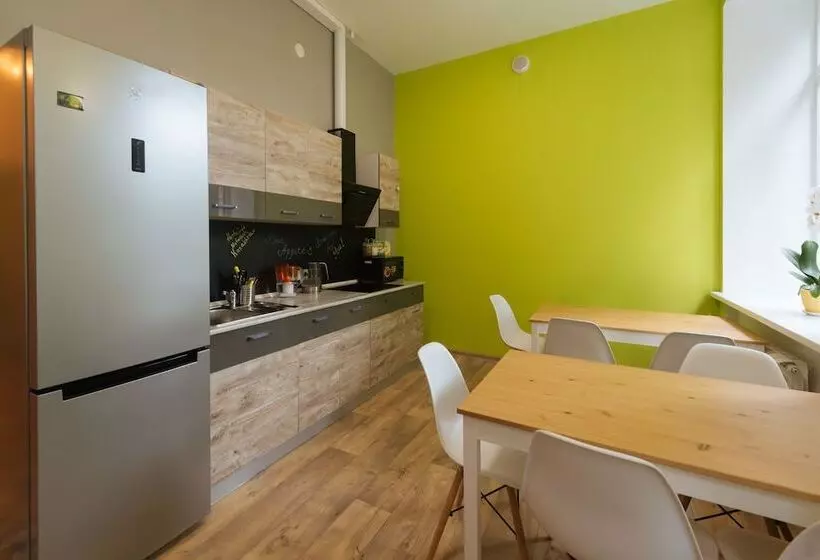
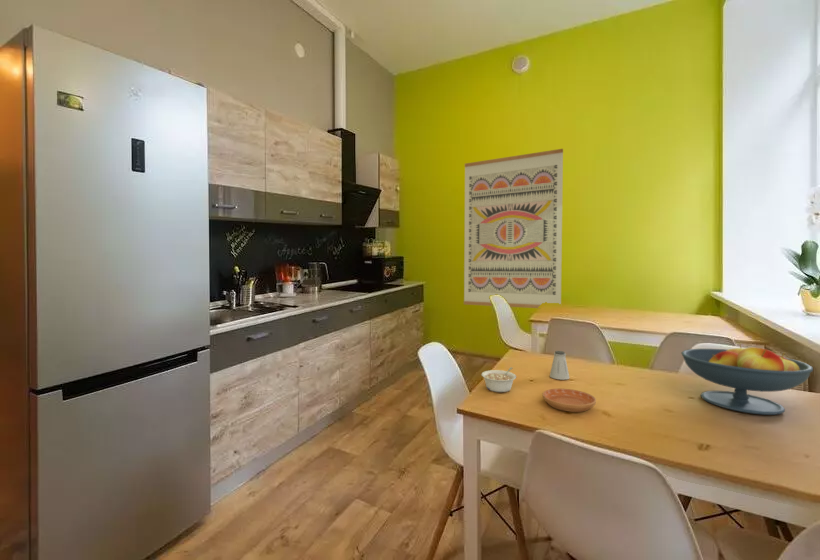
+ saltshaker (559, 364)
+ fruit bowl (741, 373)
+ legume (498, 379)
+ saucer (568, 400)
+ wall art (510, 232)
